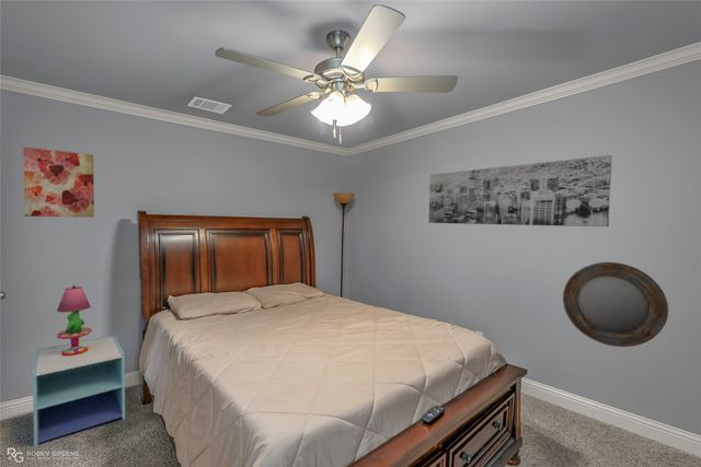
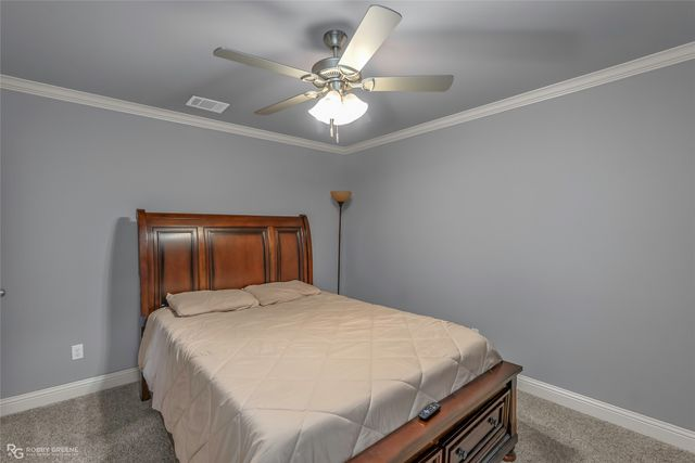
- wall art (60, 184)
- wall art (502, 196)
- nightstand (80, 384)
- home mirror (610, 303)
- table lamp (74, 318)
